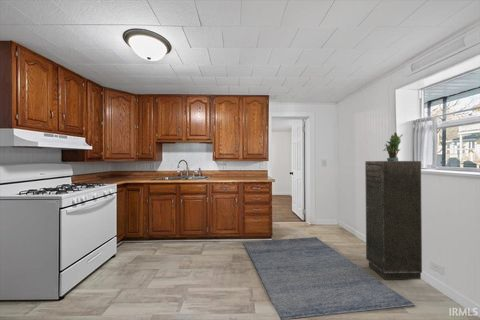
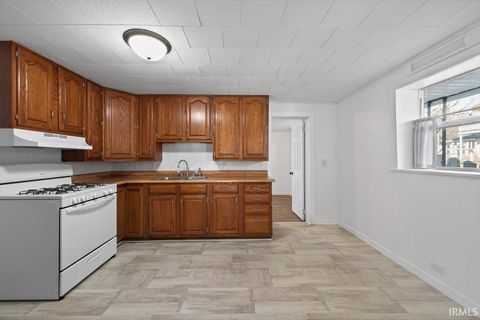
- rug (304, 264)
- potted plant (392, 146)
- storage cabinet (391, 216)
